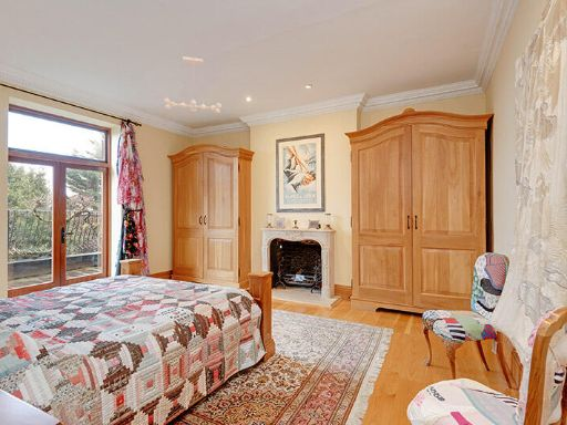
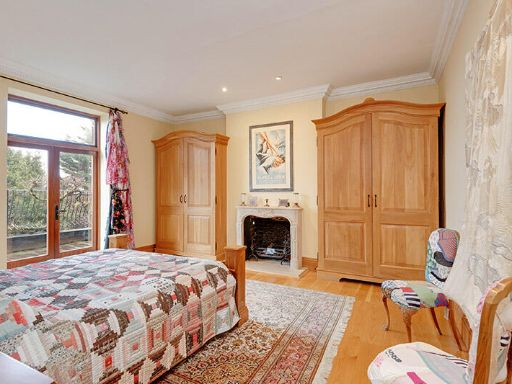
- chandelier (193, 74)
